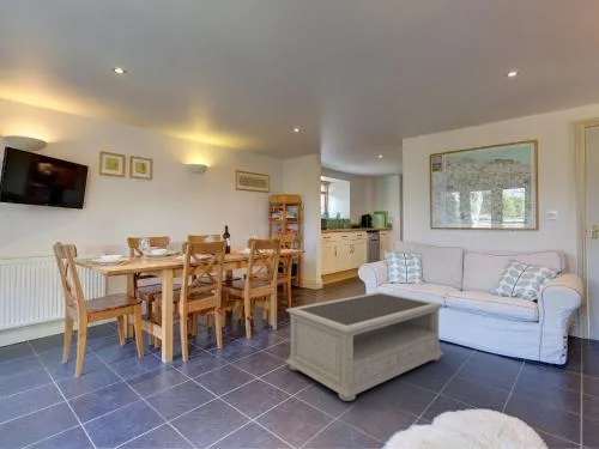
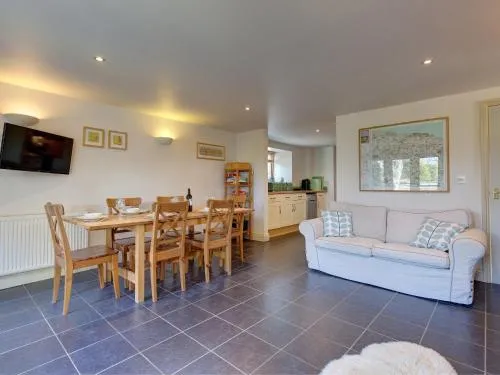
- coffee table (367, 334)
